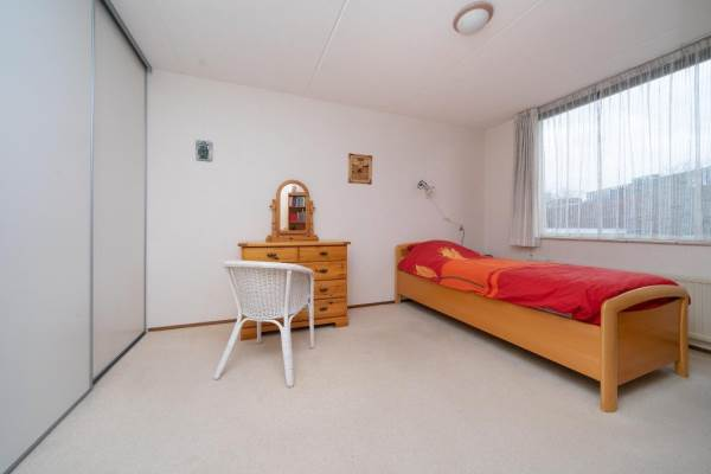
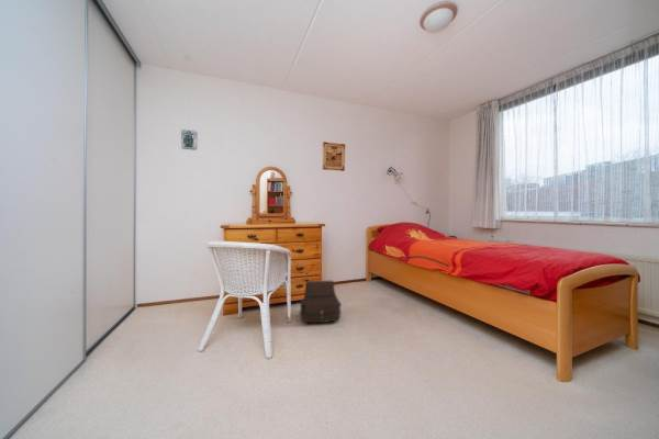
+ satchel (320, 299)
